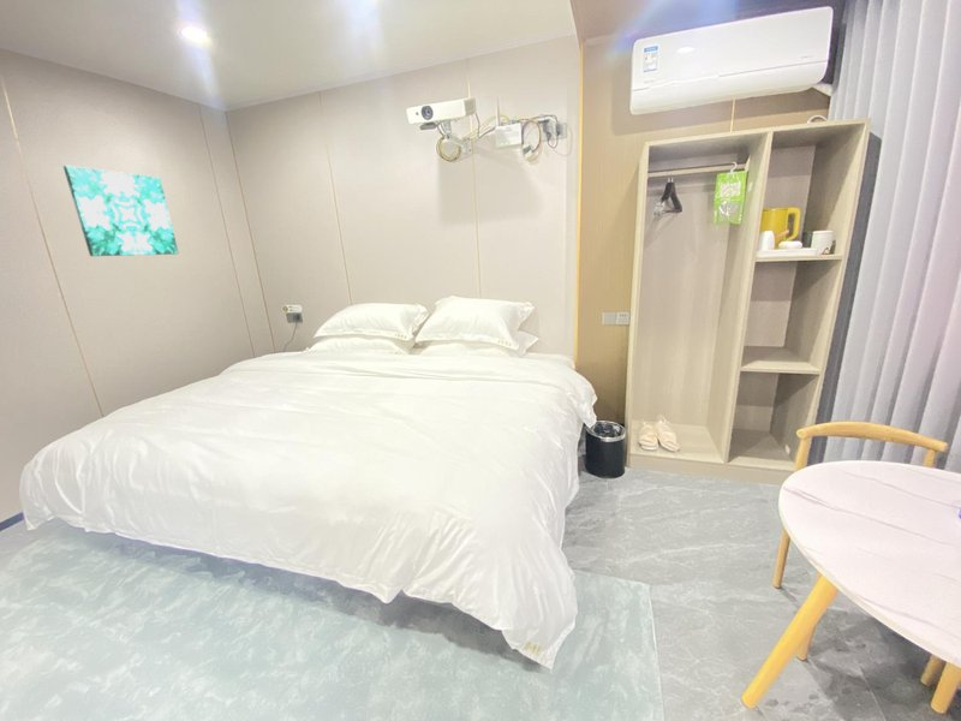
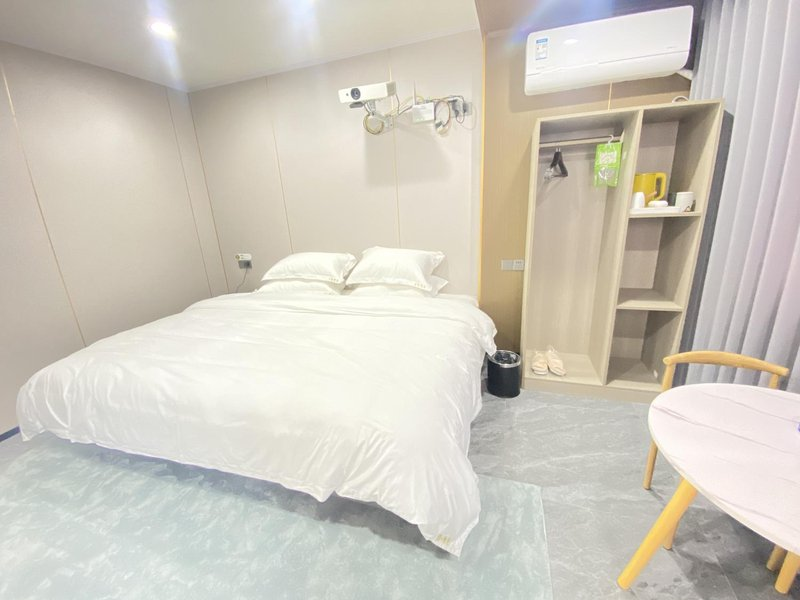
- wall art (126, 214)
